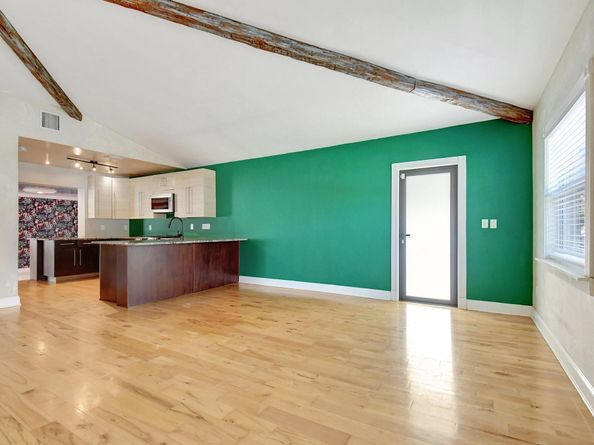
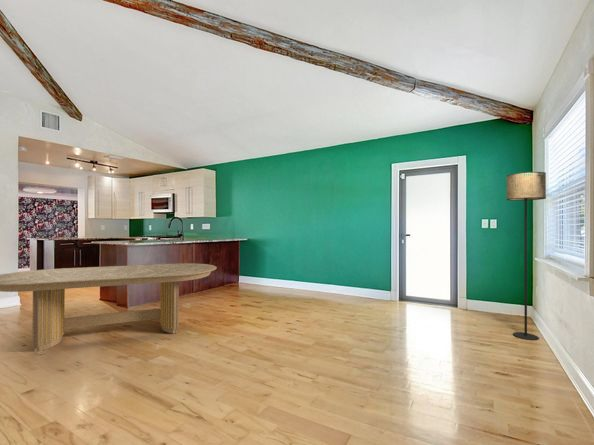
+ dining table (114, 313)
+ floor lamp (525, 255)
